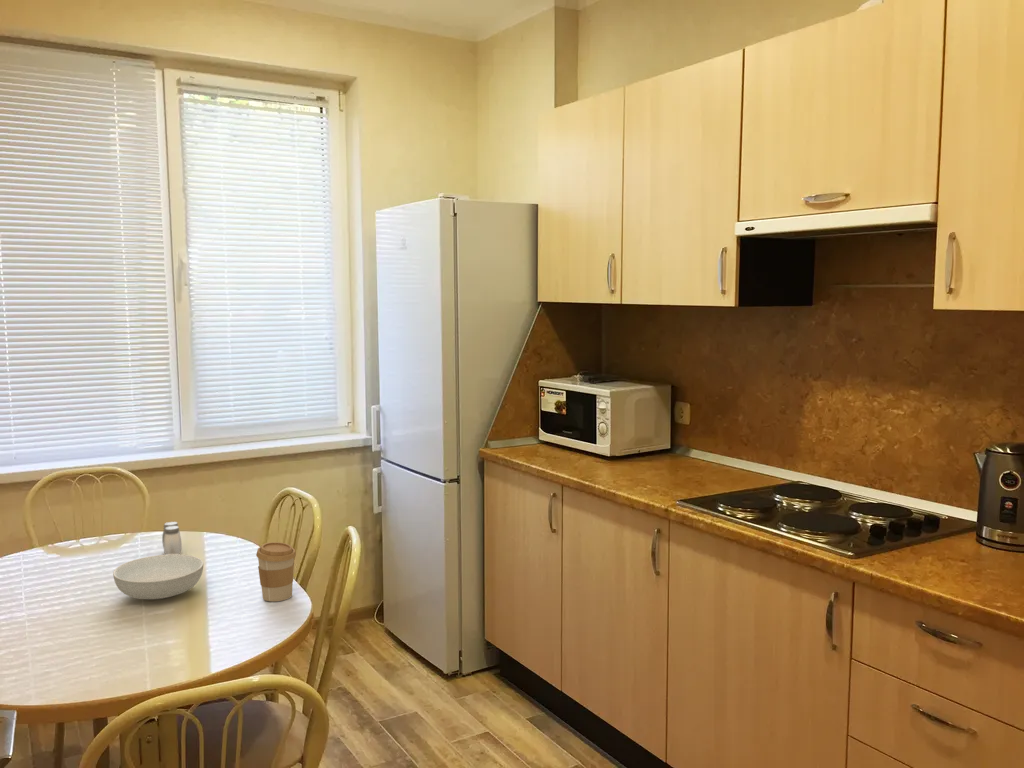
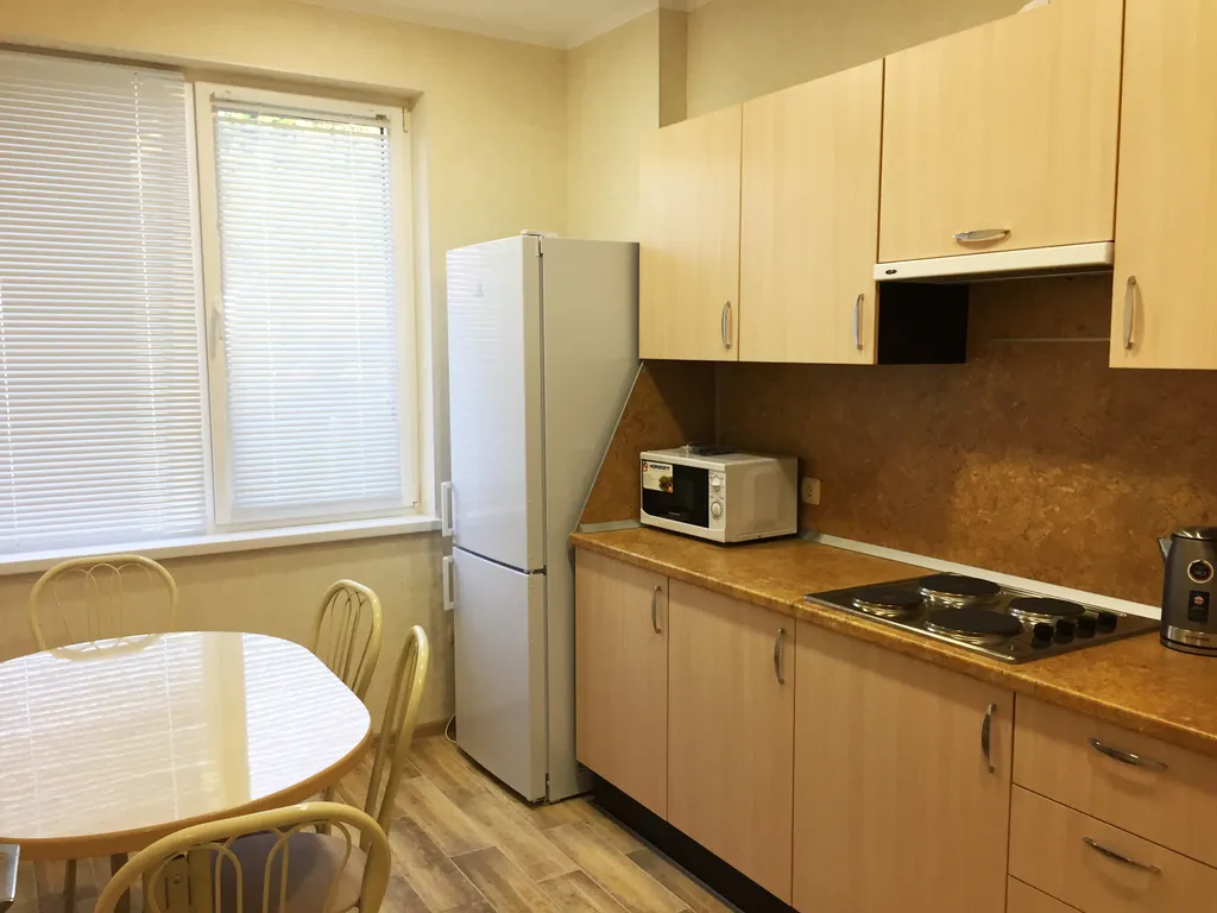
- coffee cup (276, 570)
- serving bowl (159, 580)
- salt and pepper shaker (171, 538)
